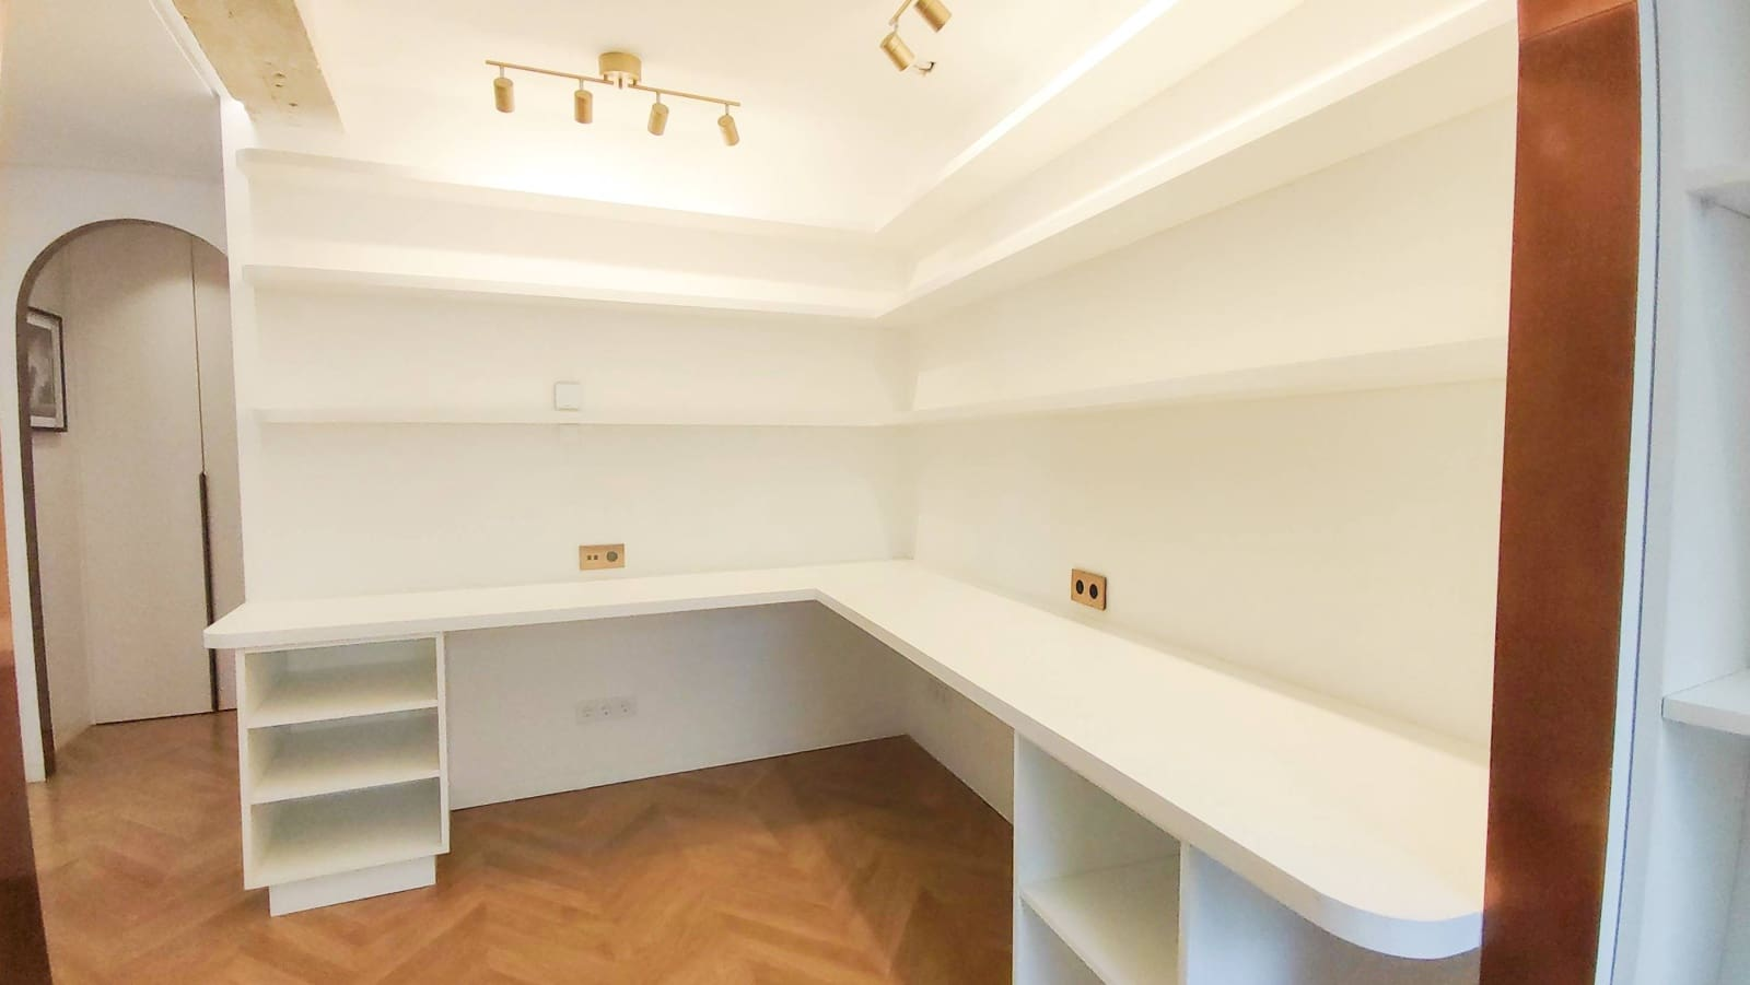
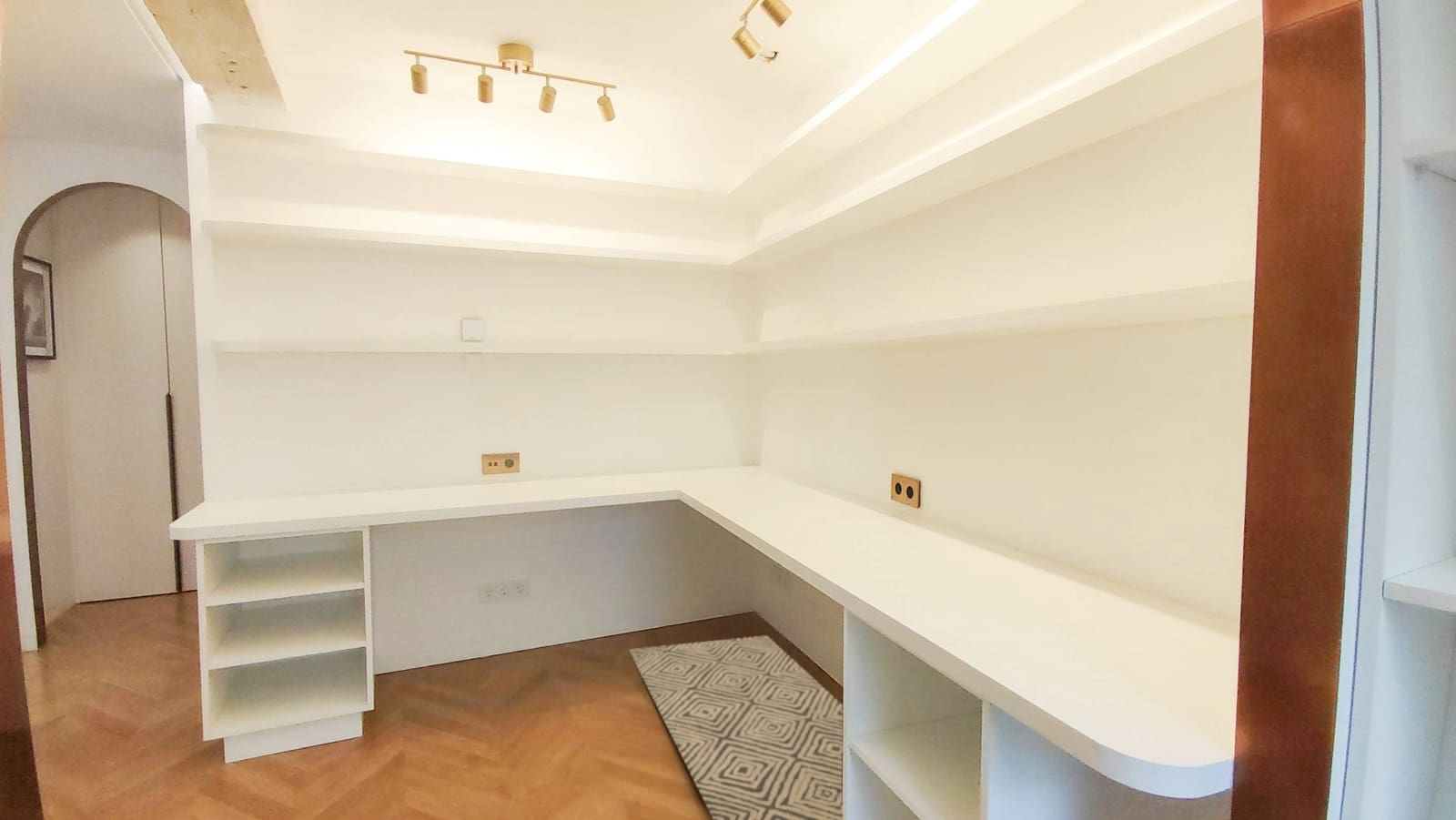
+ rug (717, 665)
